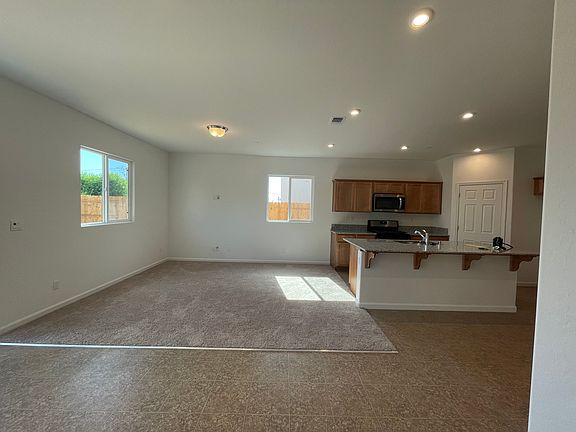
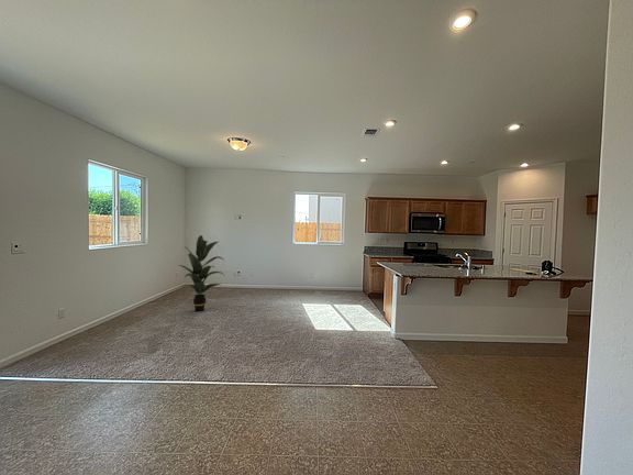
+ indoor plant (201, 273)
